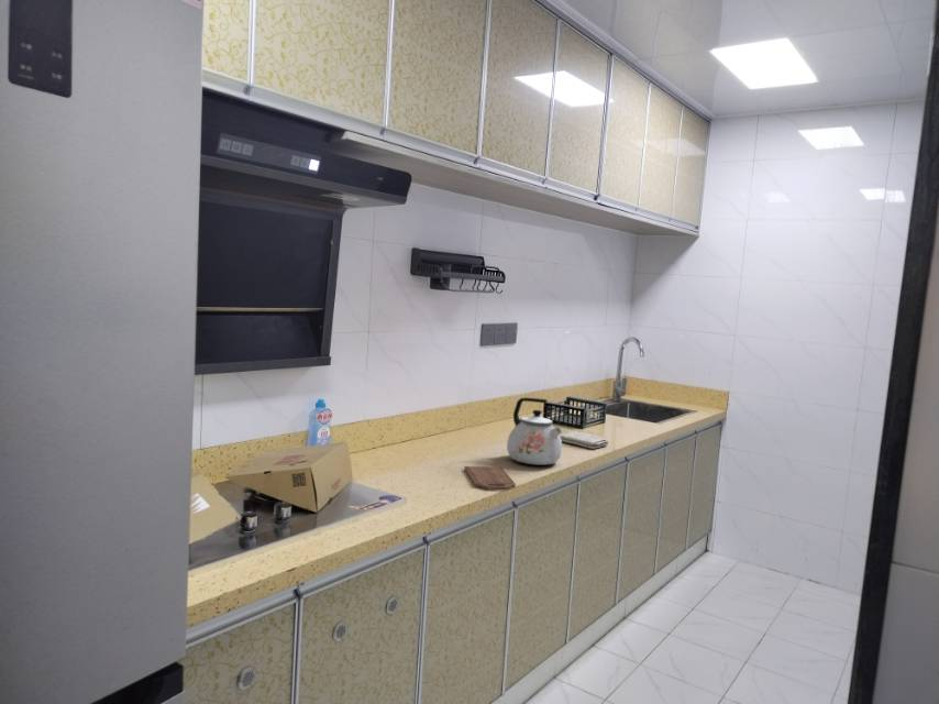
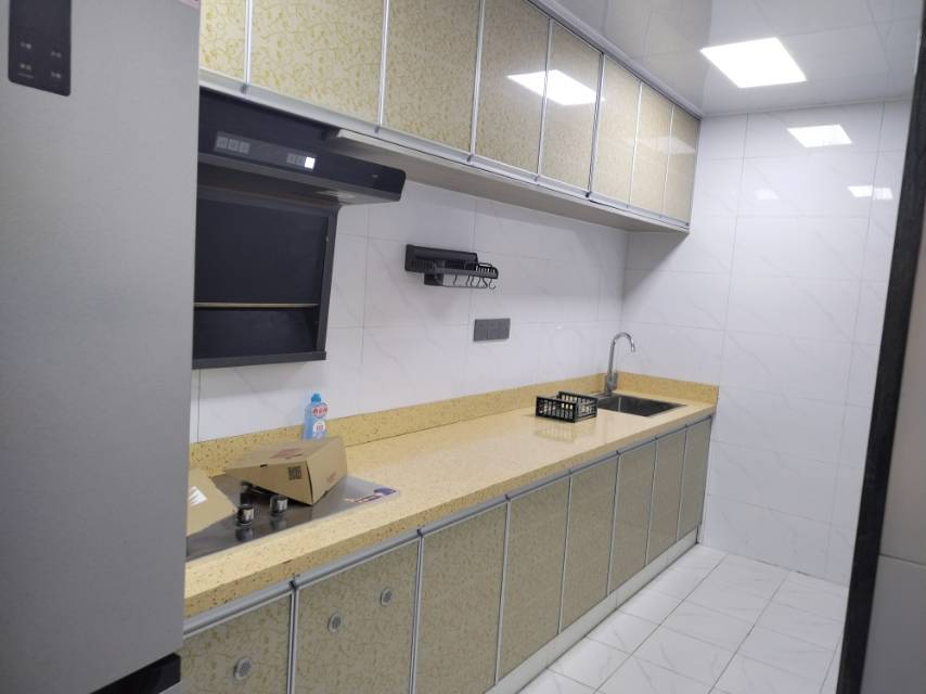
- washcloth (582, 439)
- kettle (535, 429)
- cutting board (489, 477)
